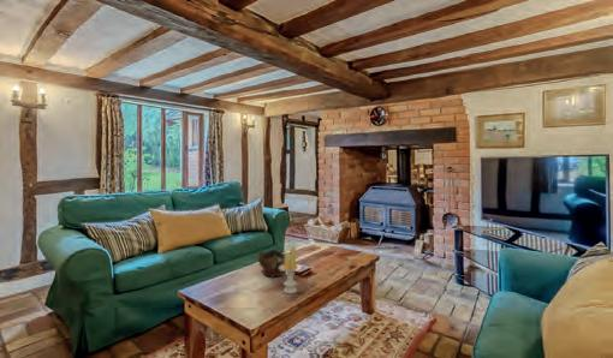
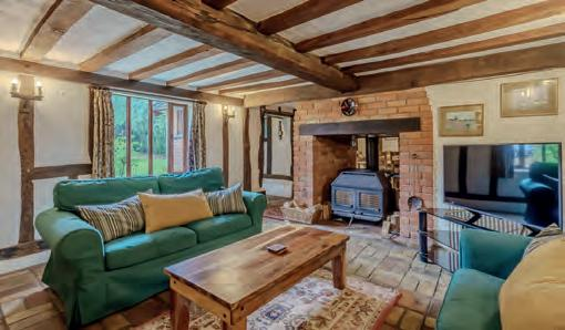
- candle (290, 268)
- decorative bowl (274, 261)
